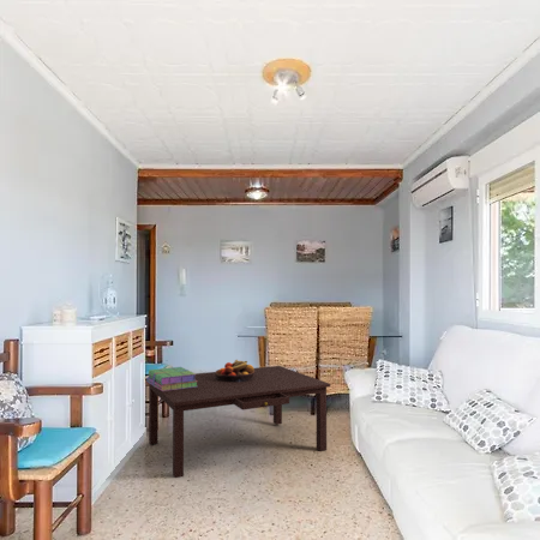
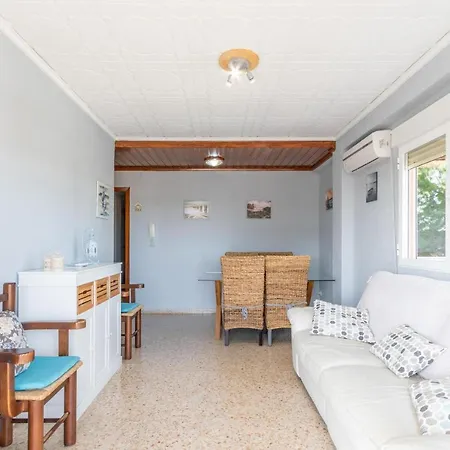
- stack of books (172, 377)
- fruit bowl (234, 368)
- coffee table (242, 409)
